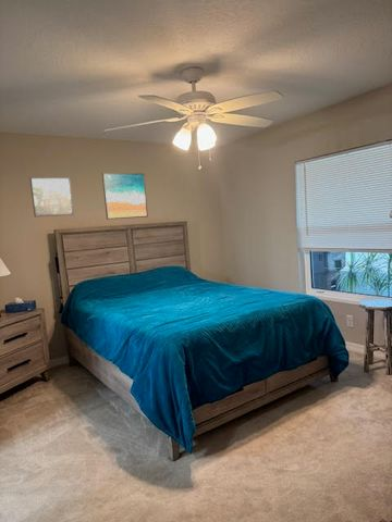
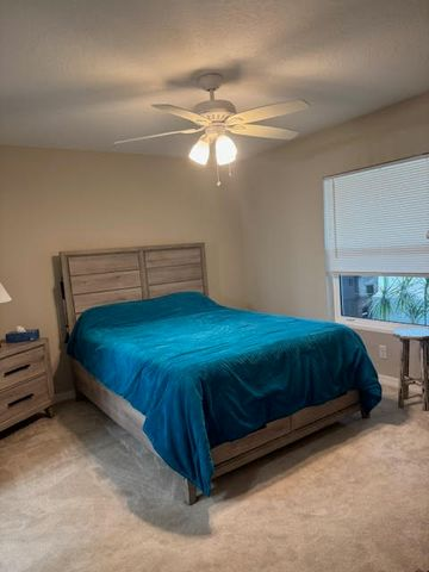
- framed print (125, 196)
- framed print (52, 196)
